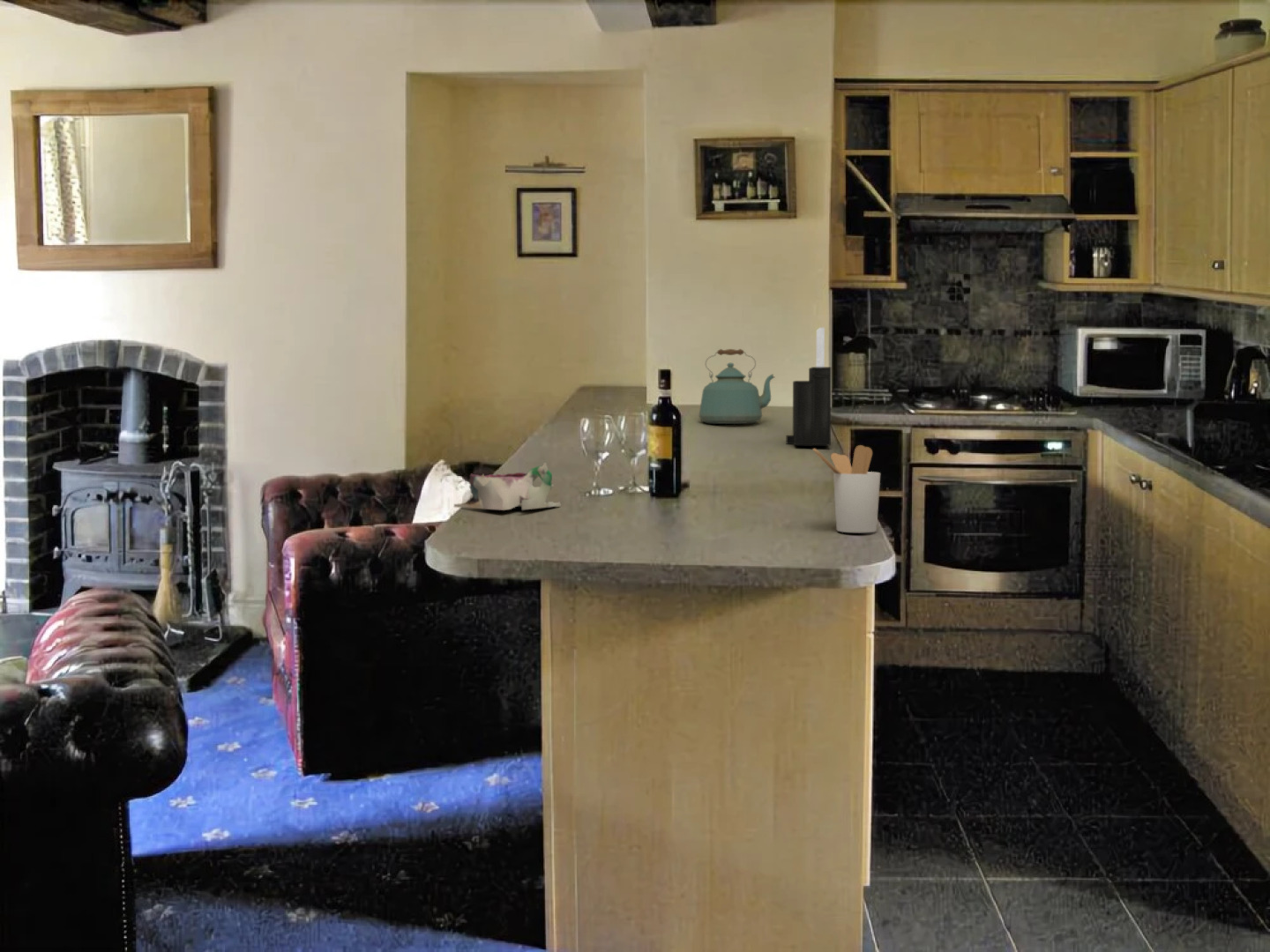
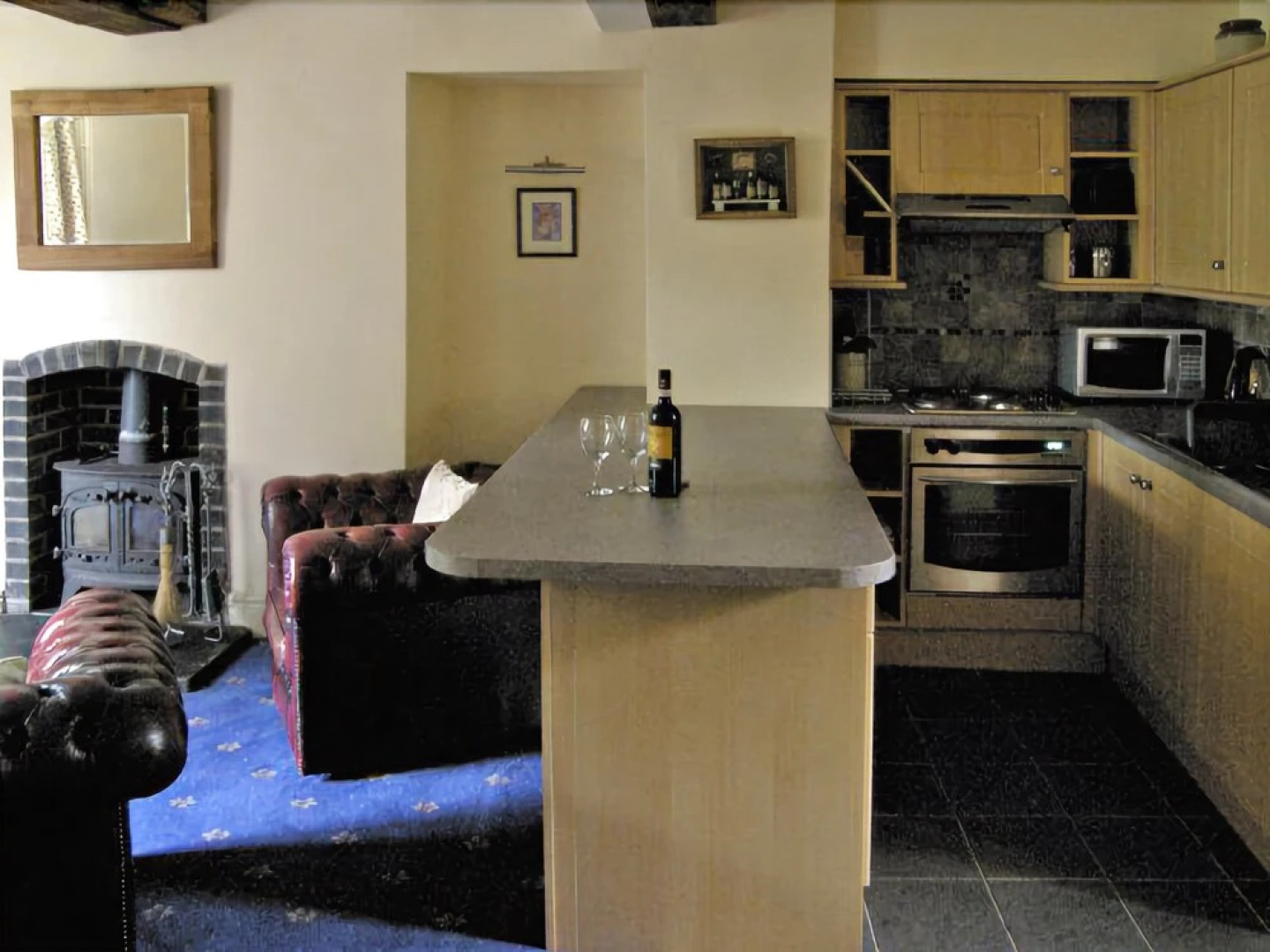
- knife block (807, 386)
- kettle (736, 386)
- cup and saucer (507, 484)
- utensil holder (844, 487)
